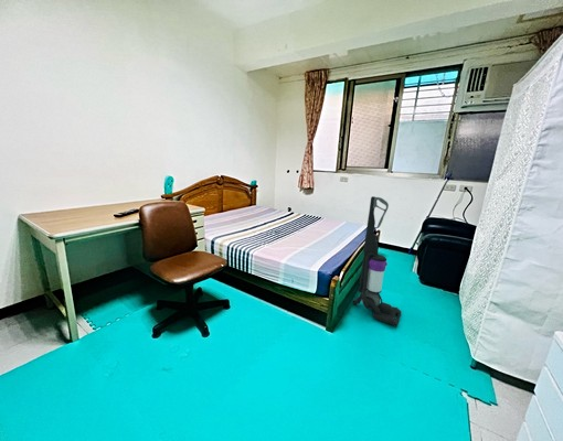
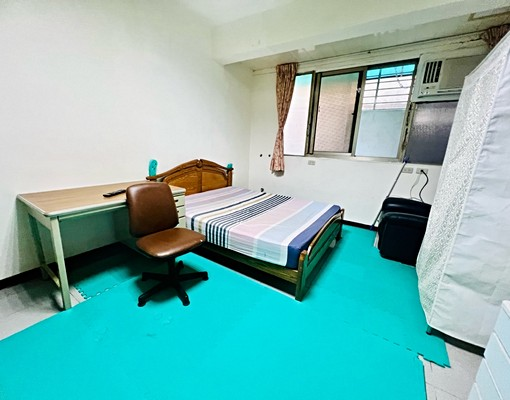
- vacuum cleaner (382, 258)
